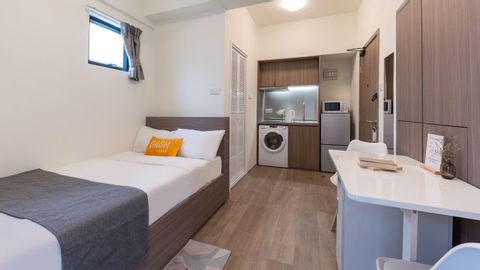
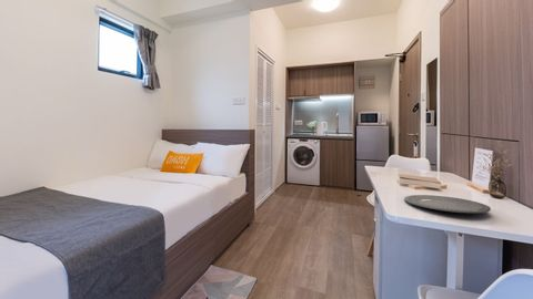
+ plate (443, 204)
